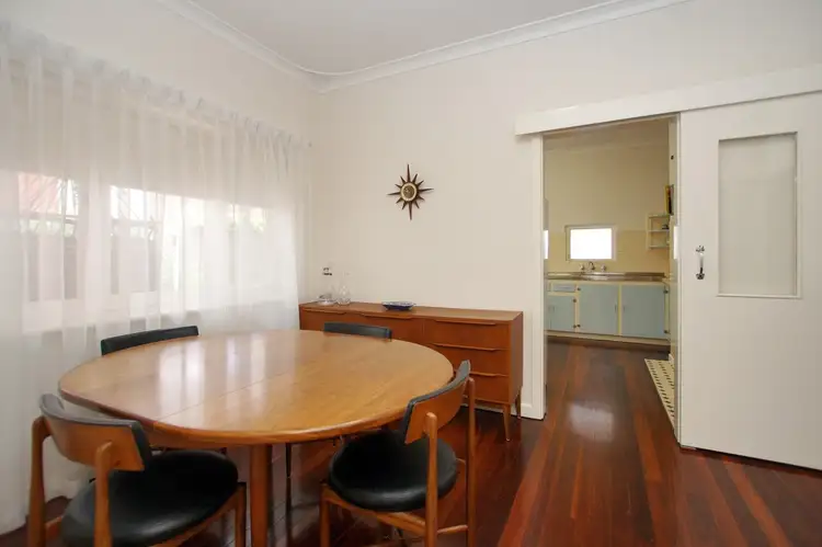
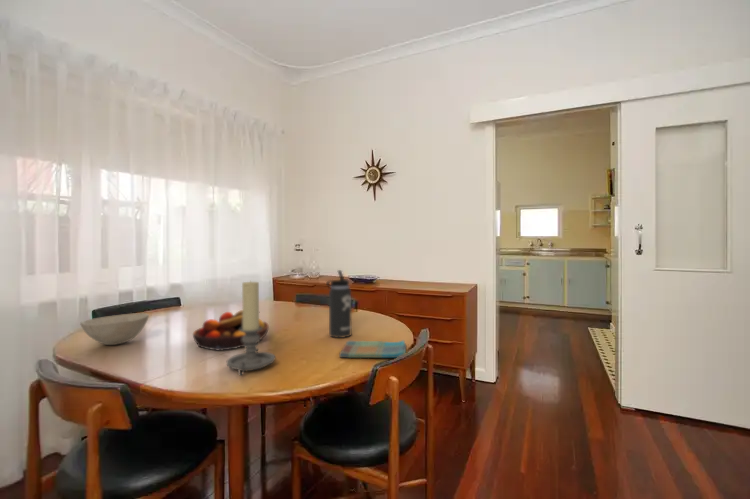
+ candle holder (249, 324)
+ fruit bowl (232, 325)
+ thermos bottle (338, 302)
+ bowl (116, 330)
+ dish towel (374, 348)
